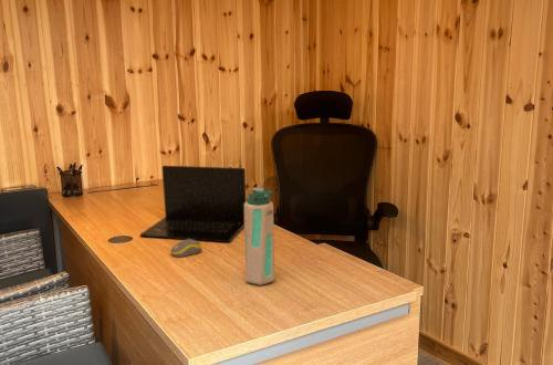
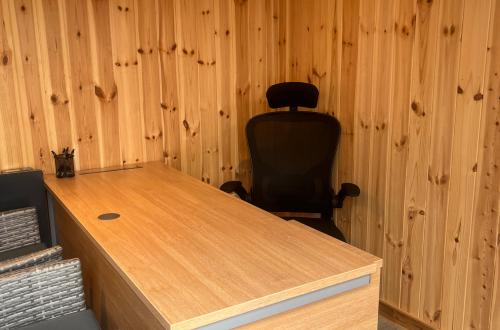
- water bottle (260, 234)
- laptop (194, 201)
- computer mouse (186, 247)
